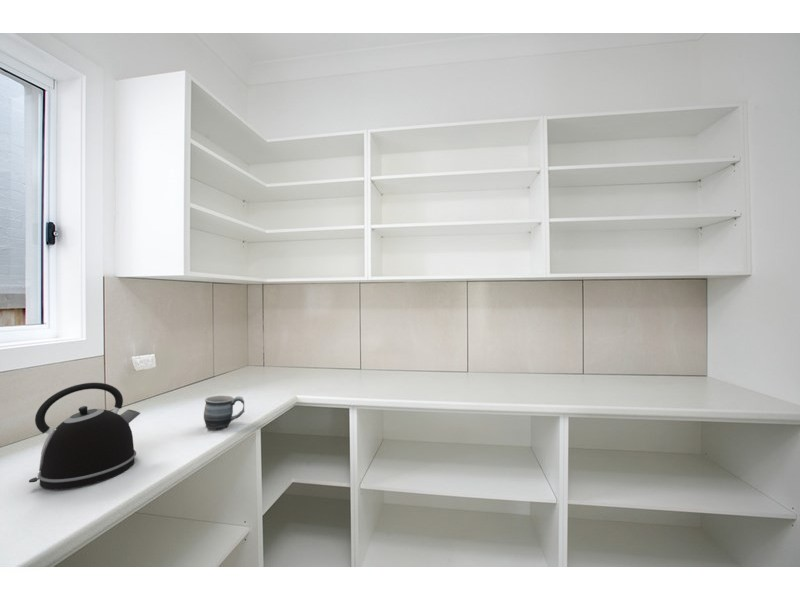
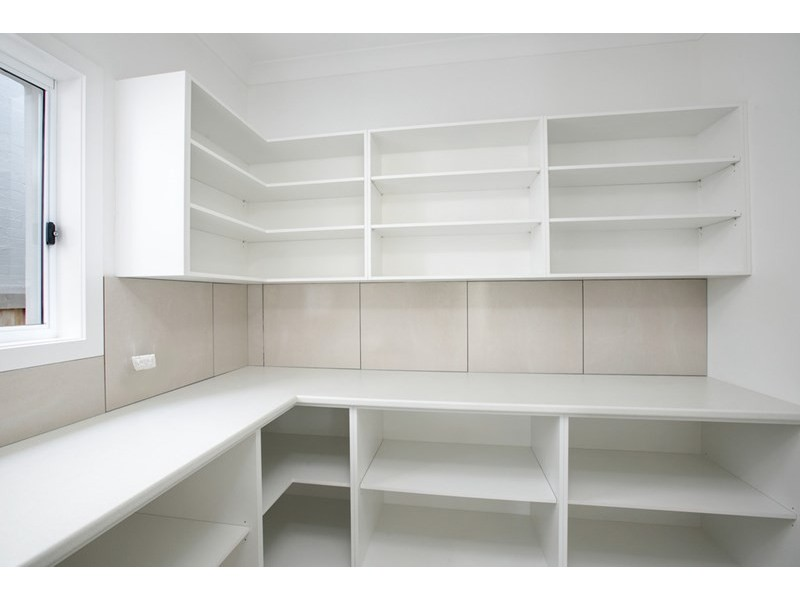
- kettle (89, 426)
- mug (224, 411)
